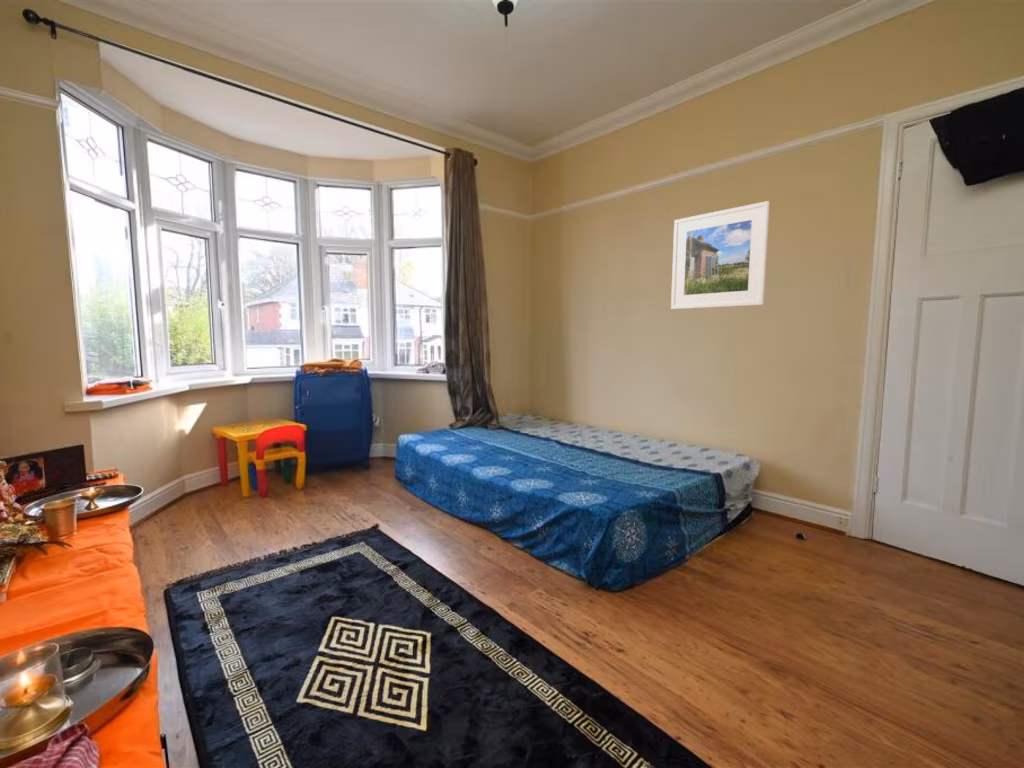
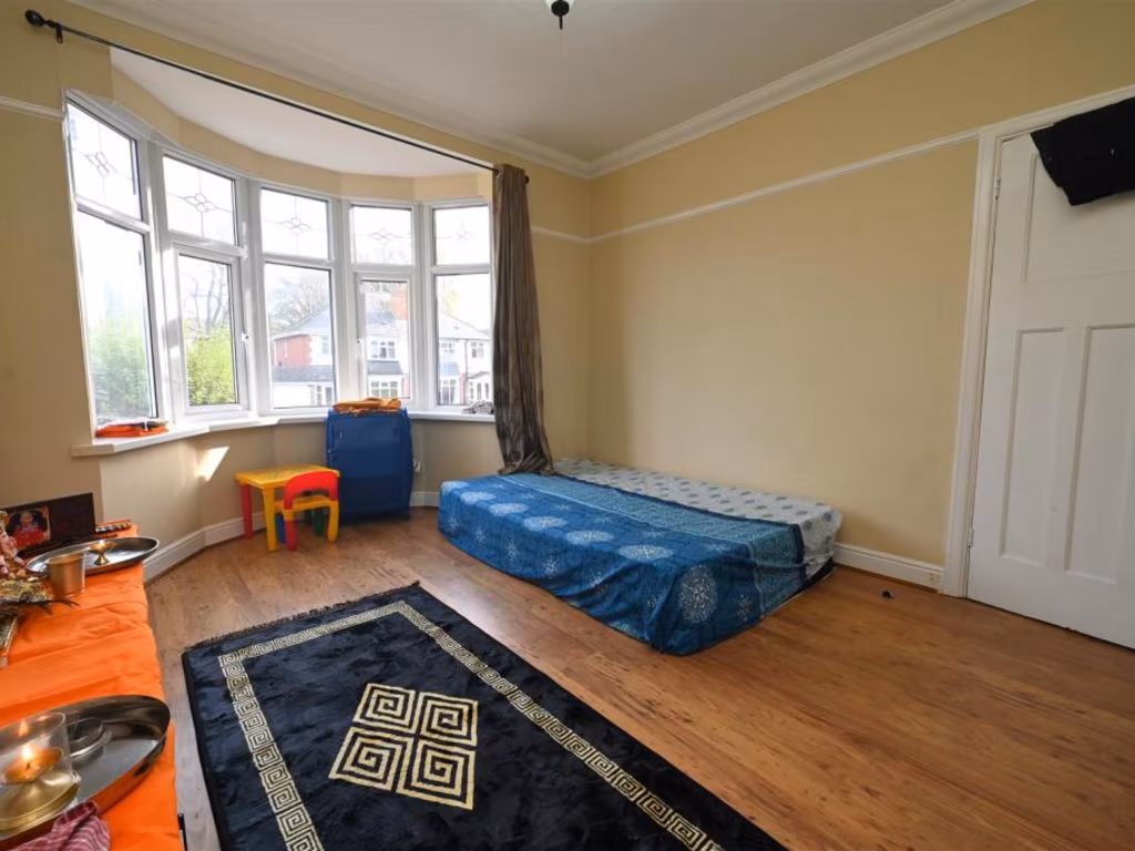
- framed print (716, 259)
